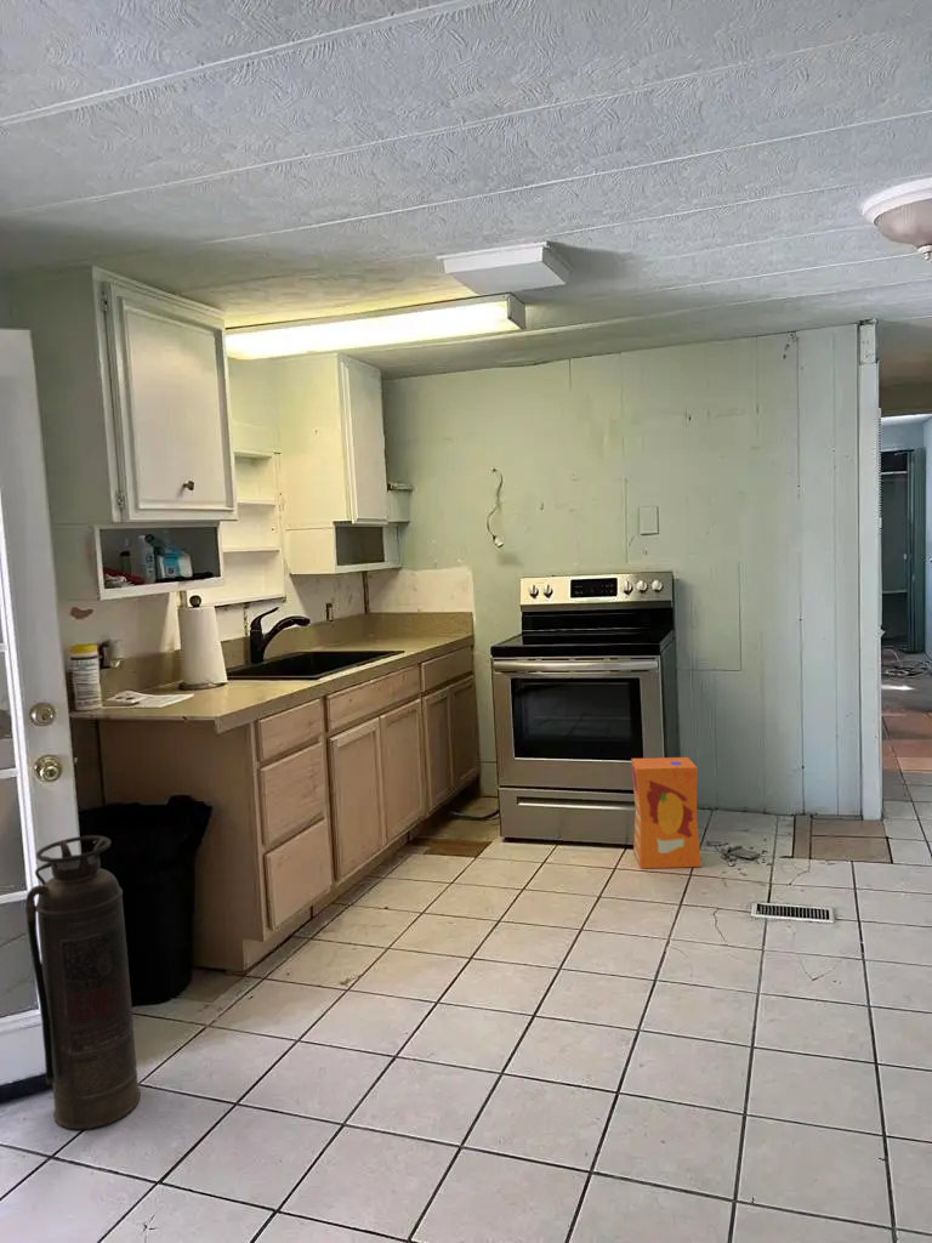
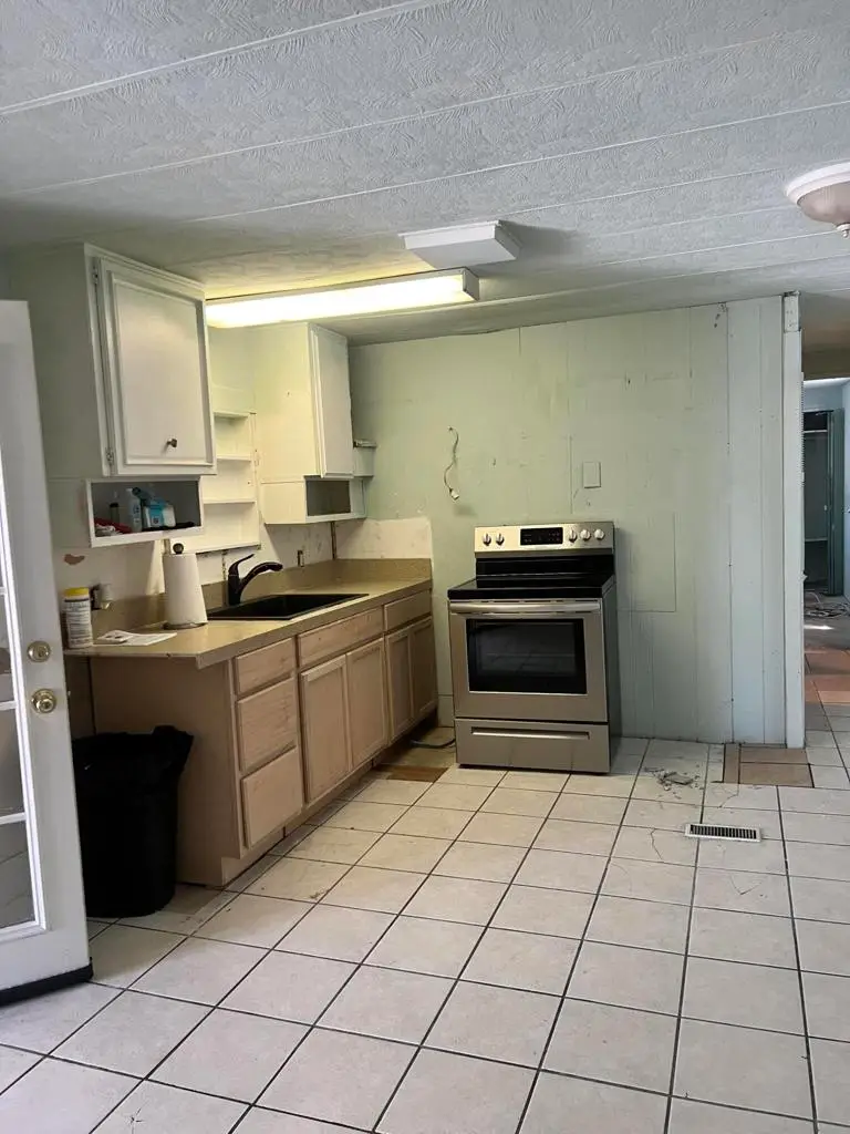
- carton (664, 811)
- fire extinguisher (81, 977)
